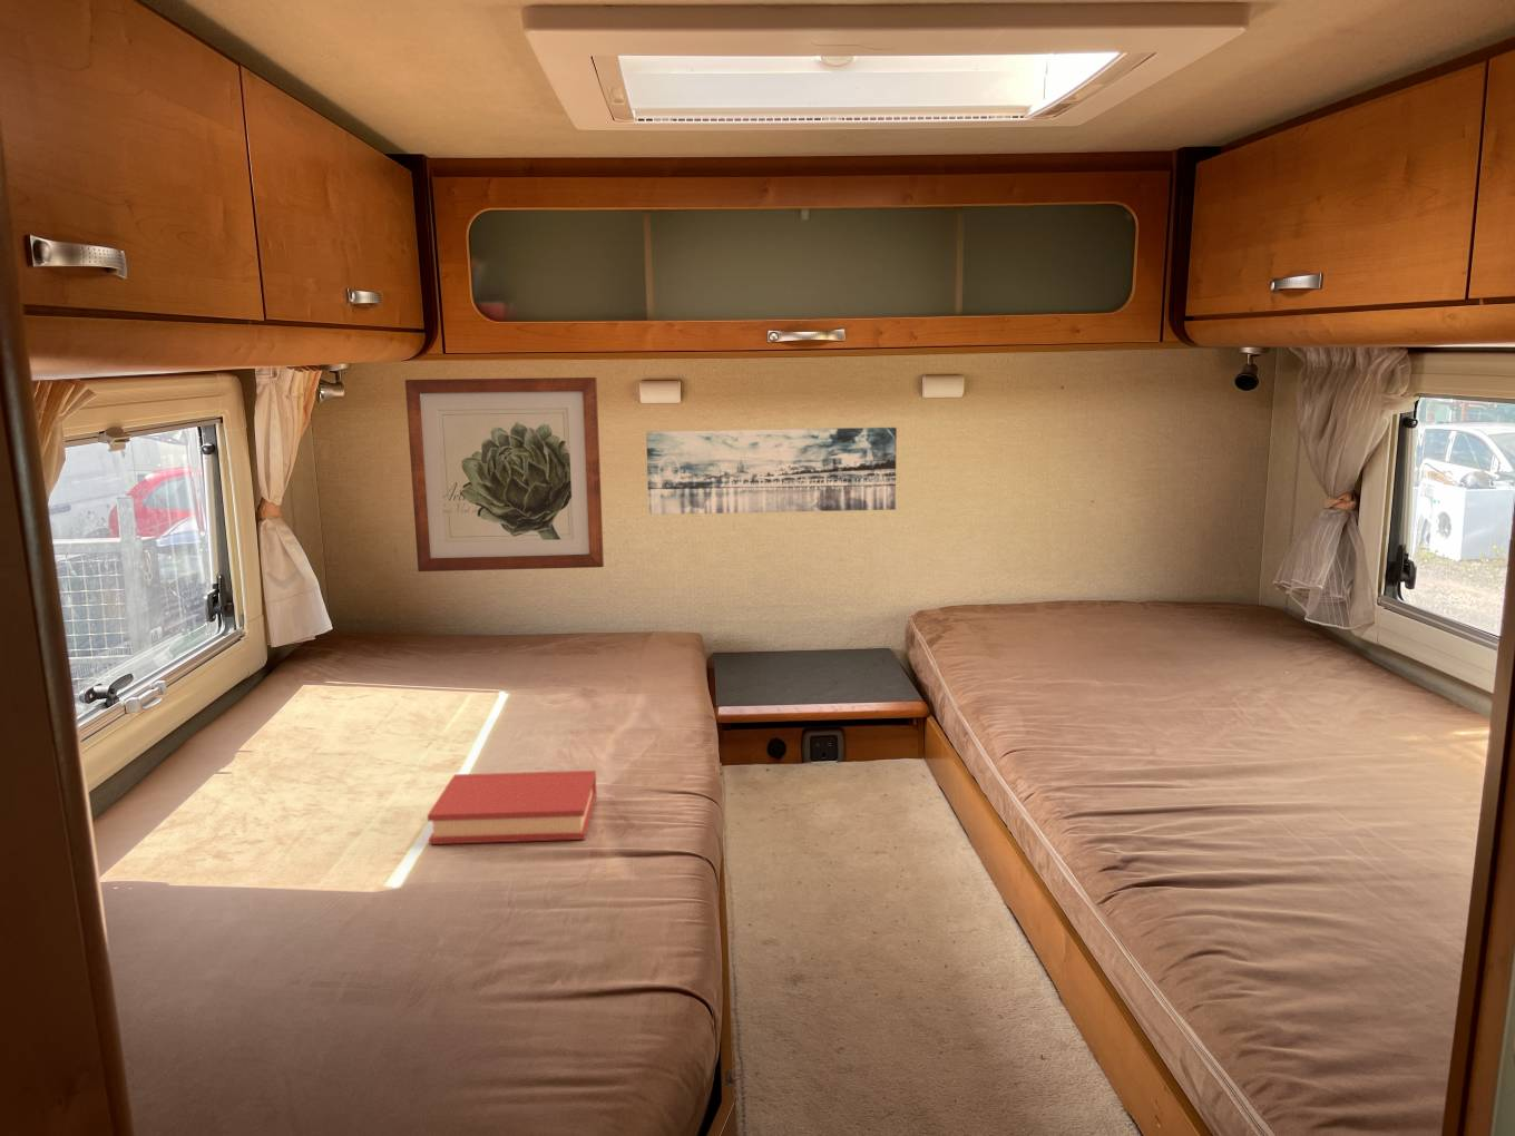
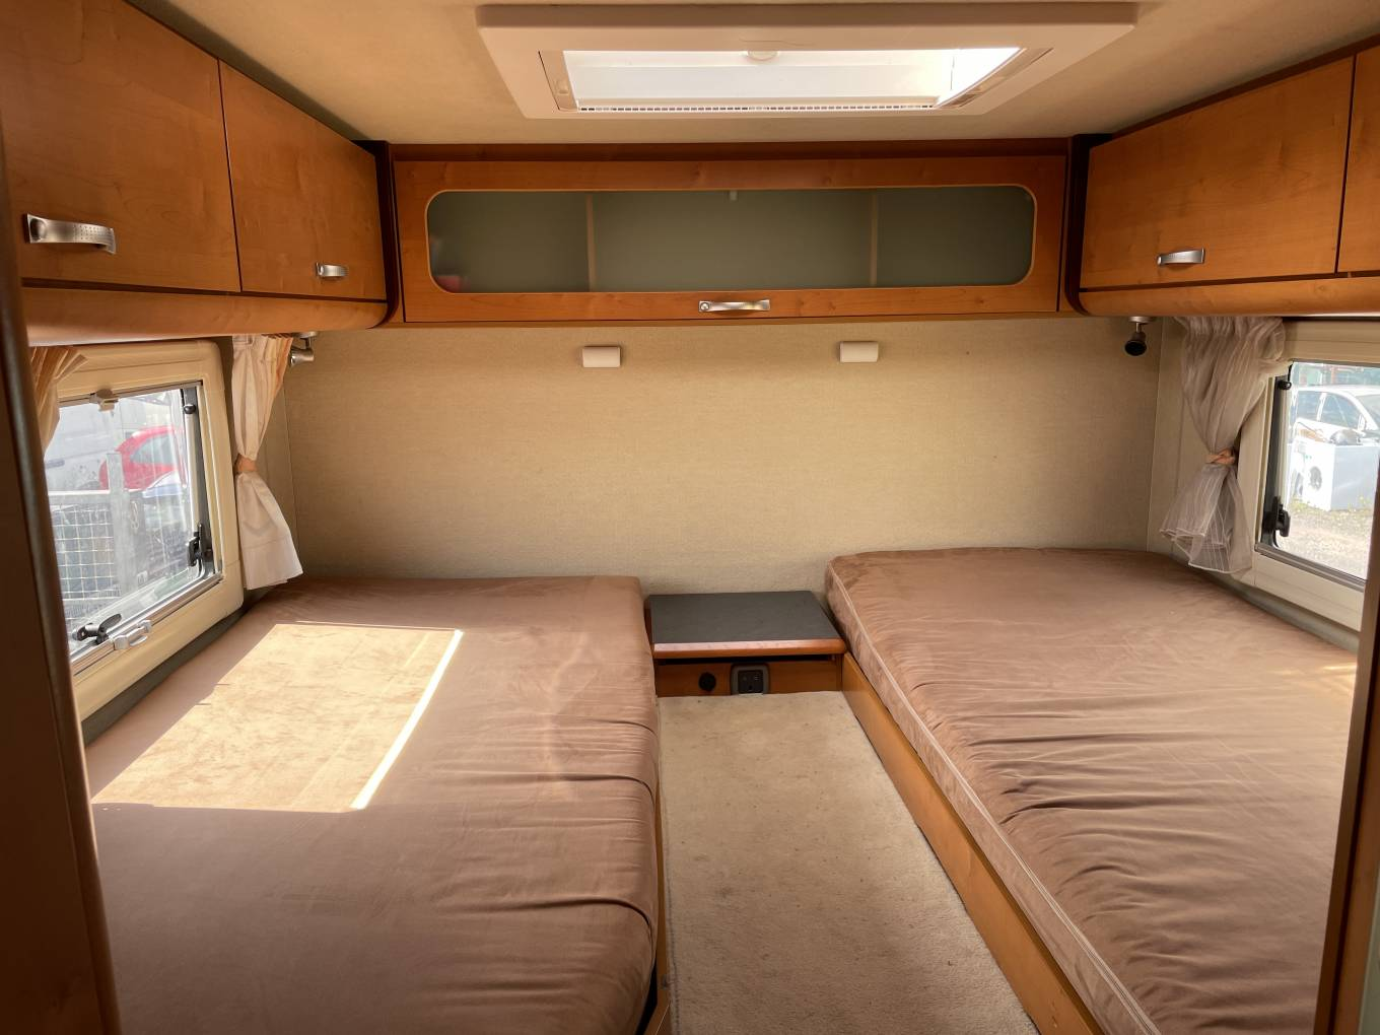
- wall art (507, 475)
- wall art (772, 470)
- hardback book (517, 804)
